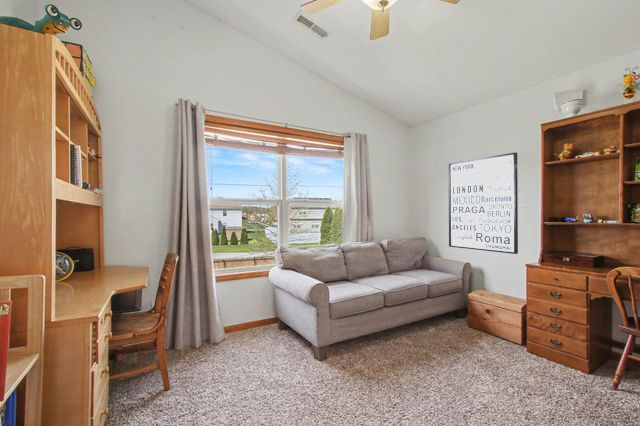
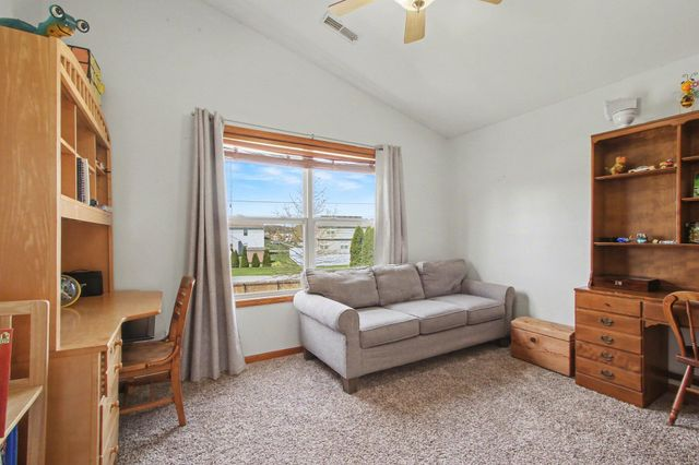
- wall art (479, 204)
